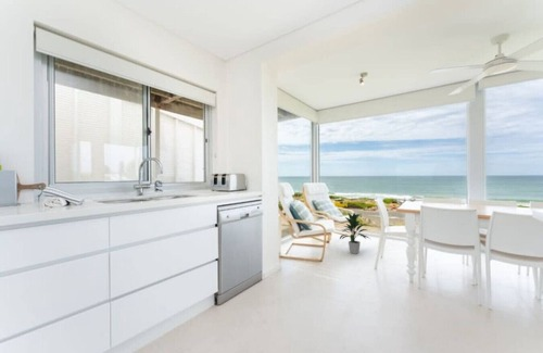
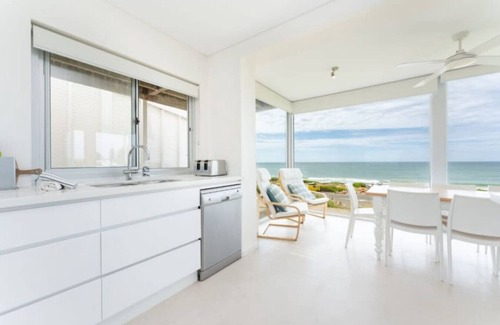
- indoor plant (353, 231)
